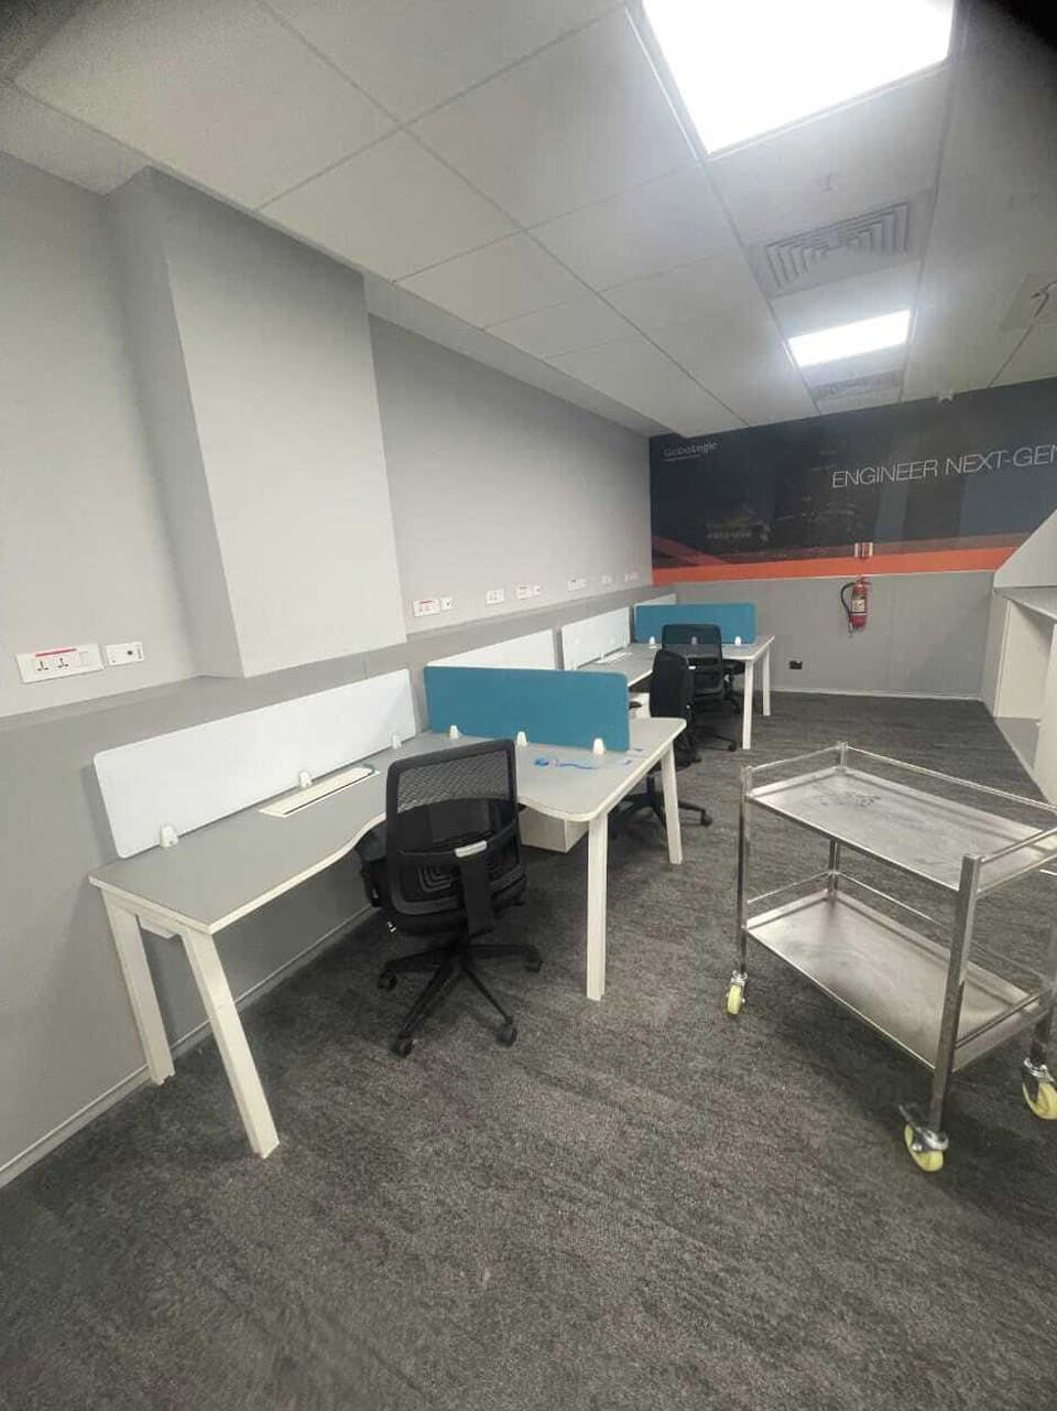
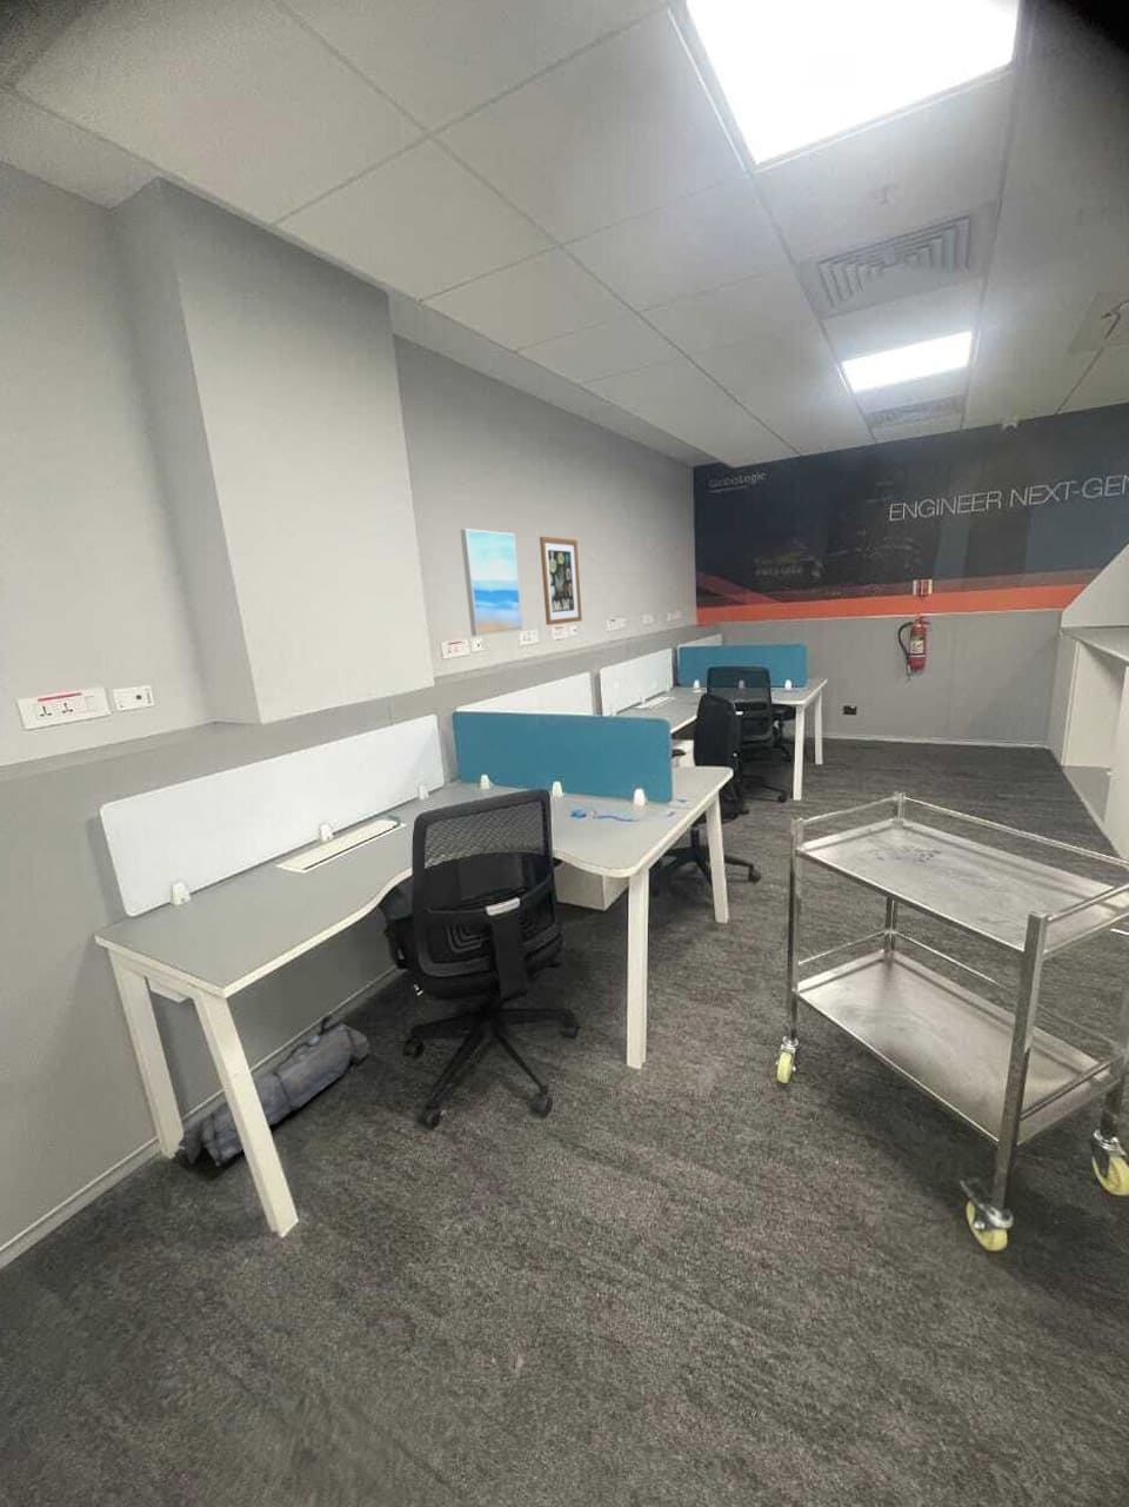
+ wall art (561, 580)
+ wall art (493, 583)
+ backpack (282, 1083)
